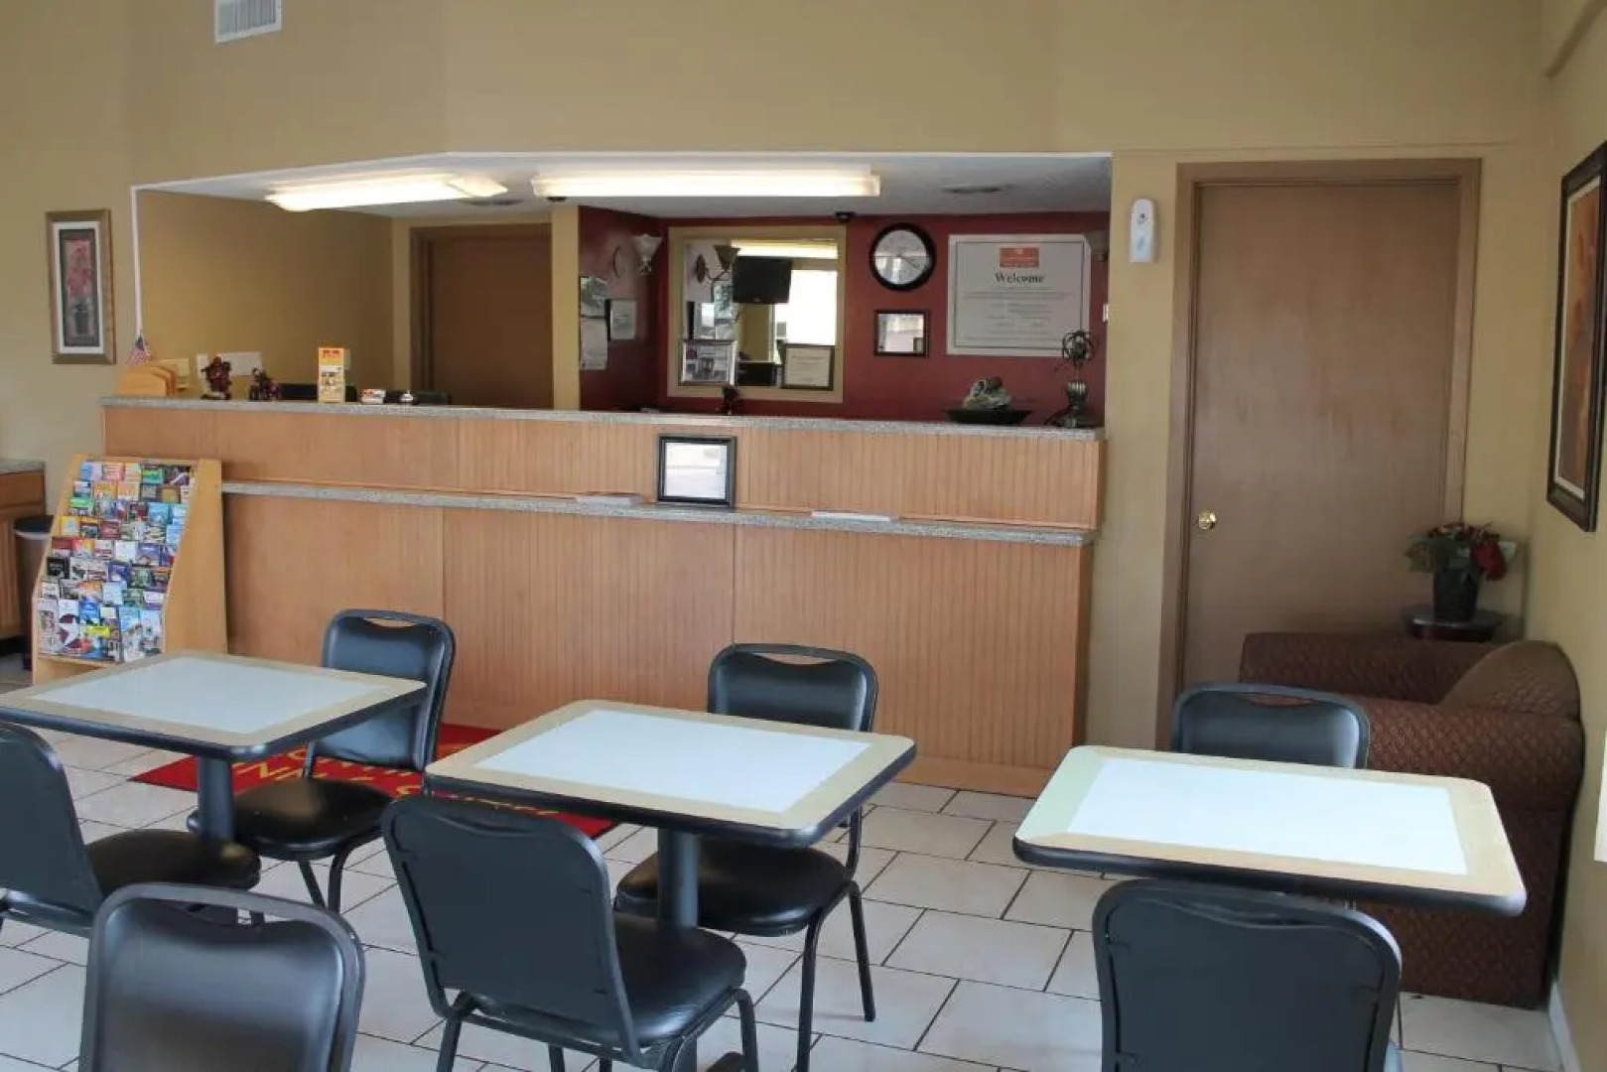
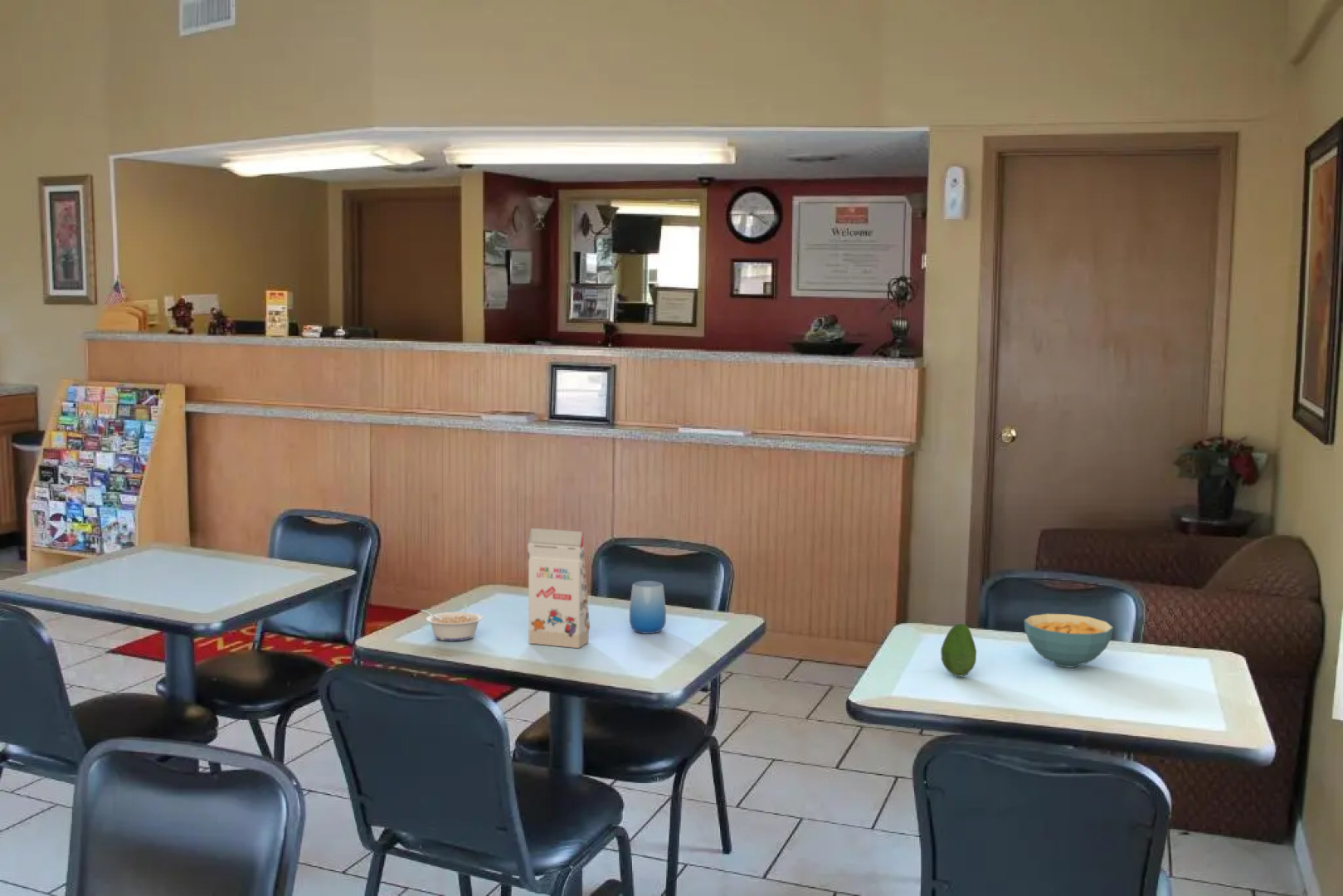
+ cup (647, 606)
+ legume (452, 625)
+ gift box (558, 586)
+ fruit (958, 650)
+ cereal bowl (1067, 644)
